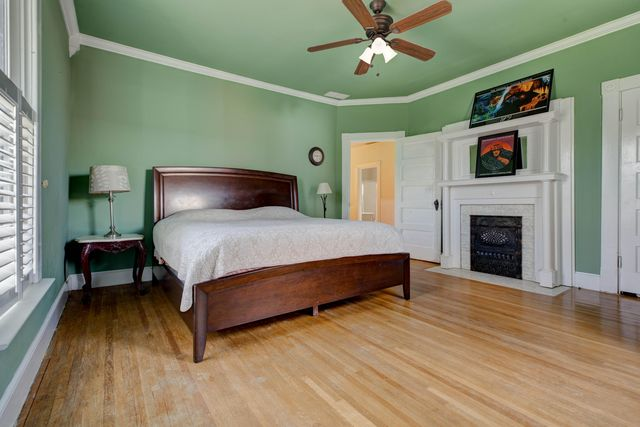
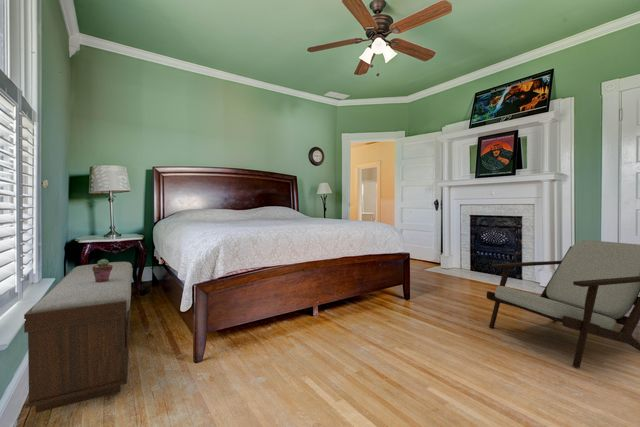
+ armchair (570, 291)
+ bench (96, 314)
+ potted succulent (102, 269)
